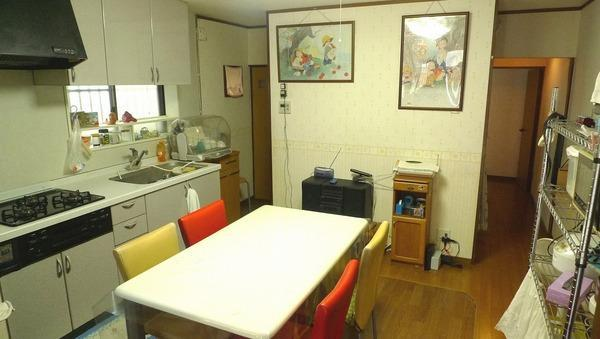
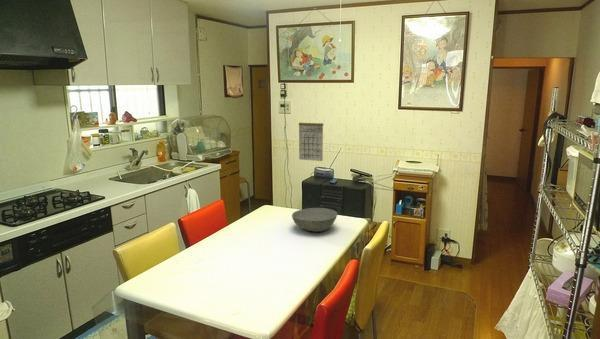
+ calendar (310, 137)
+ bowl (314, 221)
